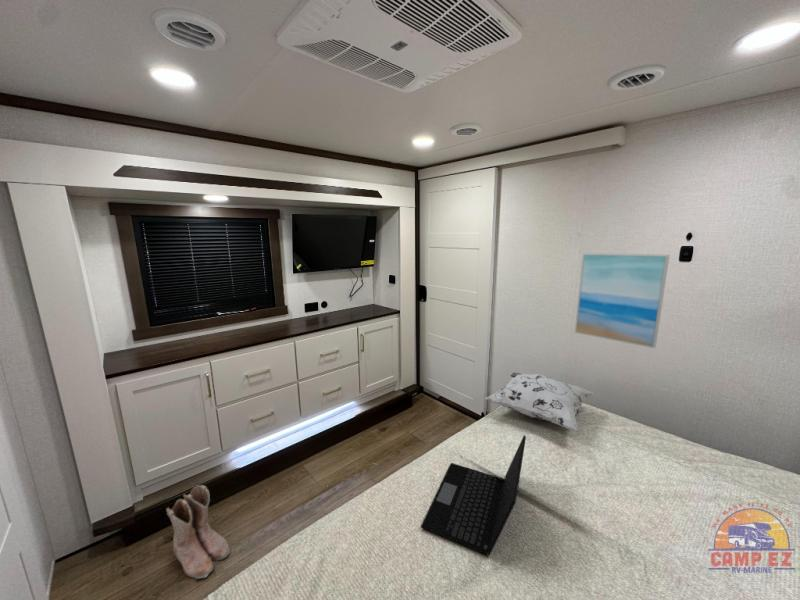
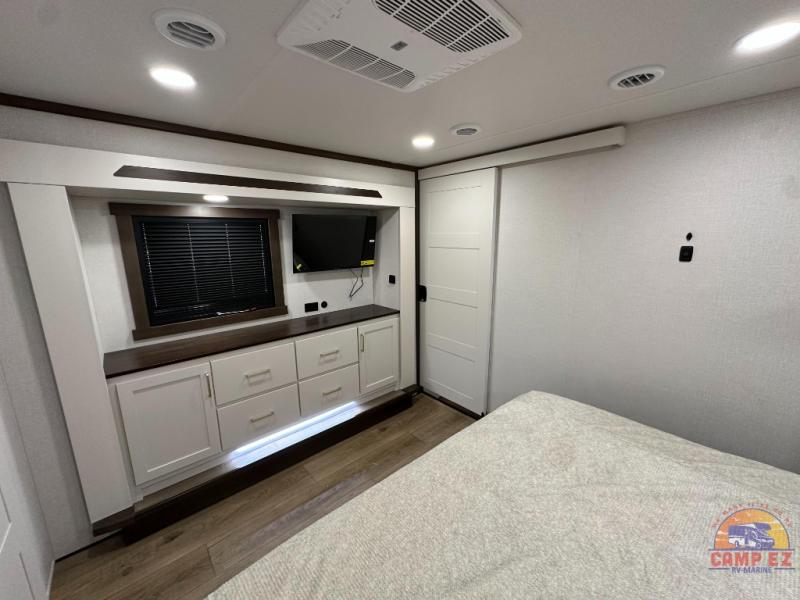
- wall art (617, 297)
- boots (198, 527)
- decorative pillow (539, 395)
- laptop (476, 479)
